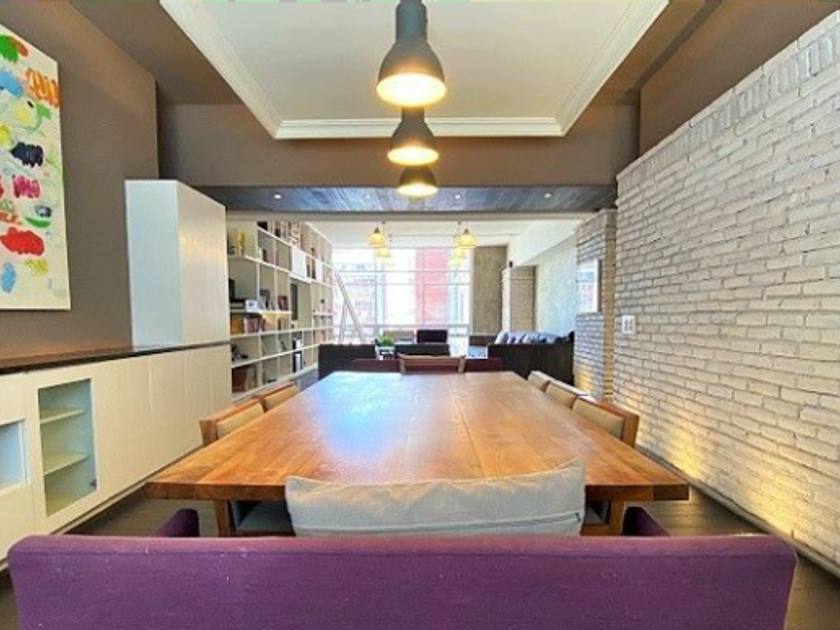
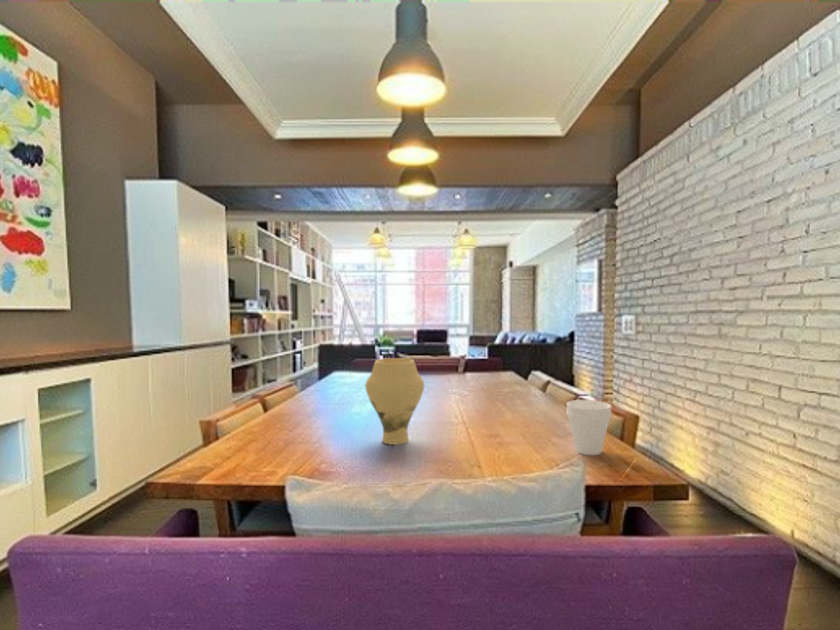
+ cup (588, 427)
+ vase (395, 400)
